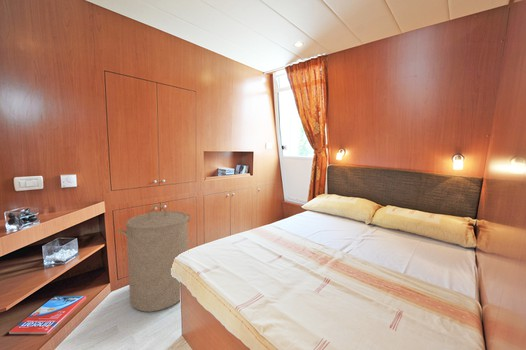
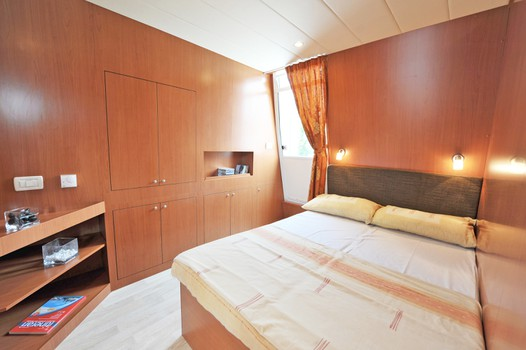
- laundry hamper (159, 250)
